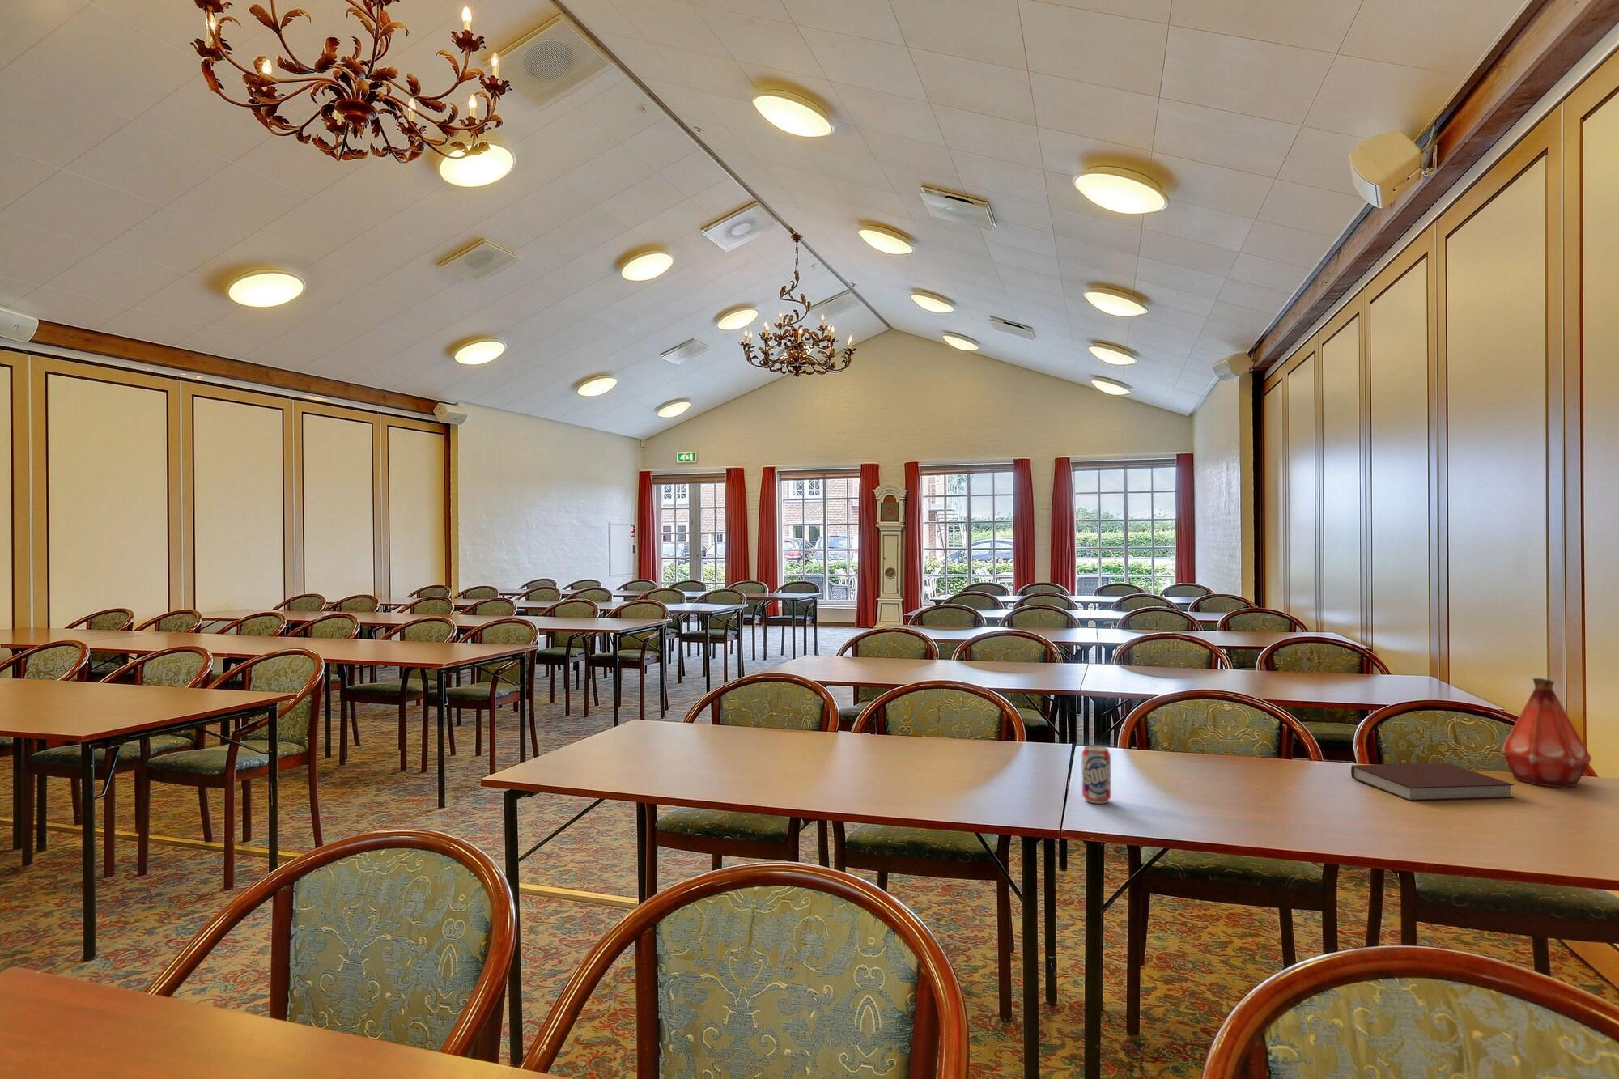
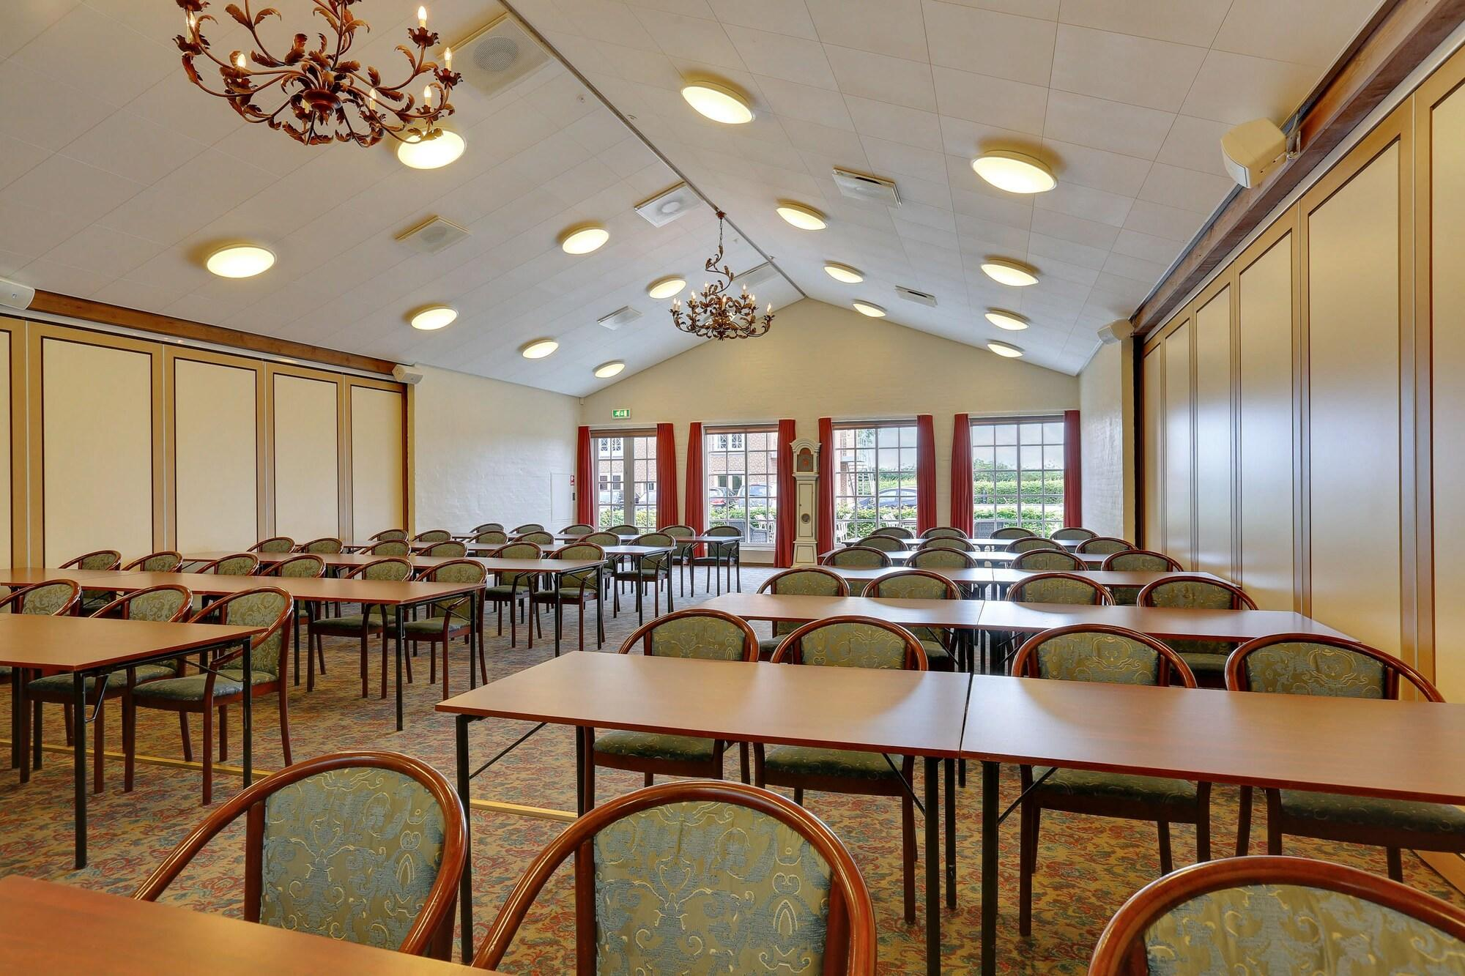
- beverage can (1097, 774)
- bottle (1541, 730)
- notebook (1429, 780)
